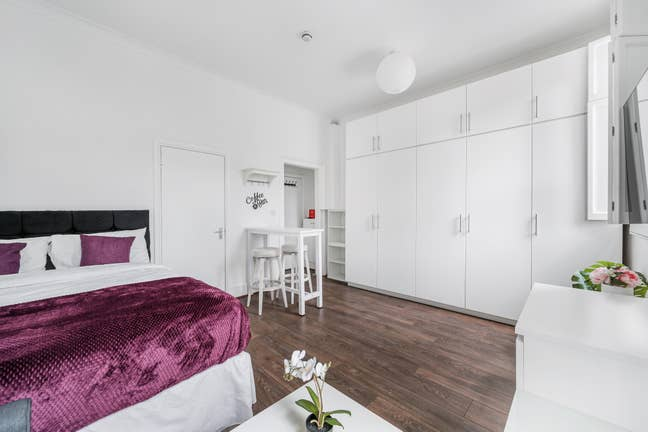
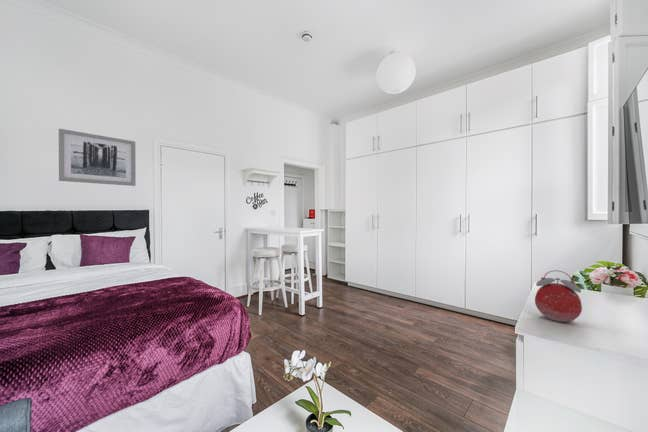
+ wall art (100, 159)
+ alarm clock (557, 295)
